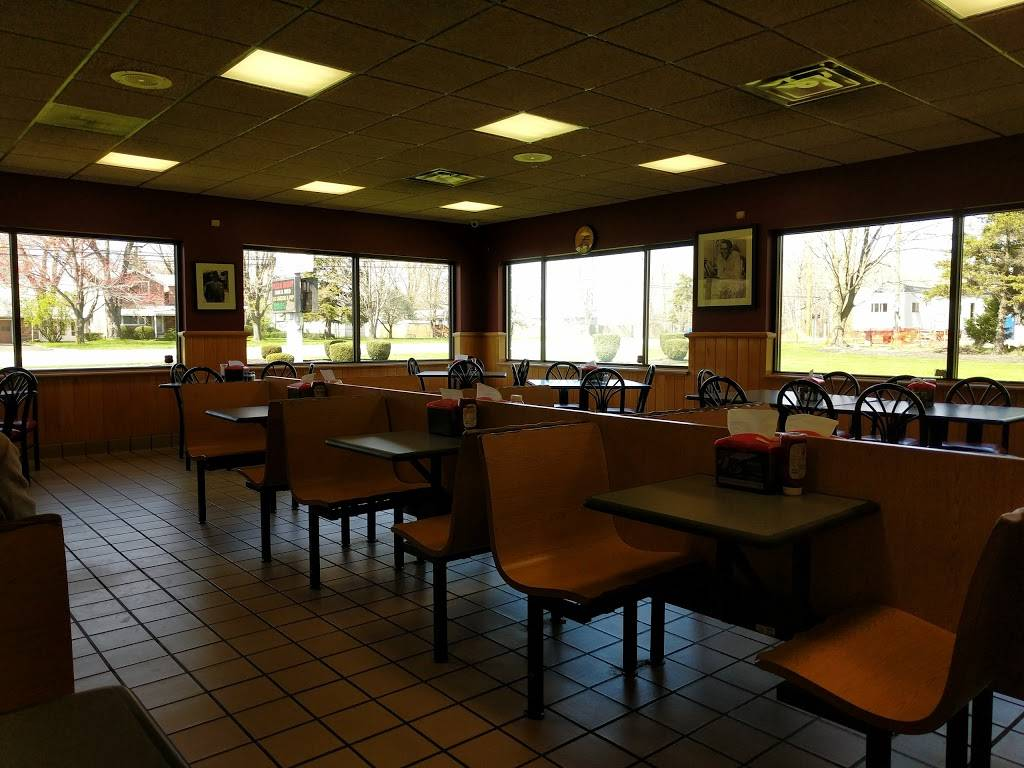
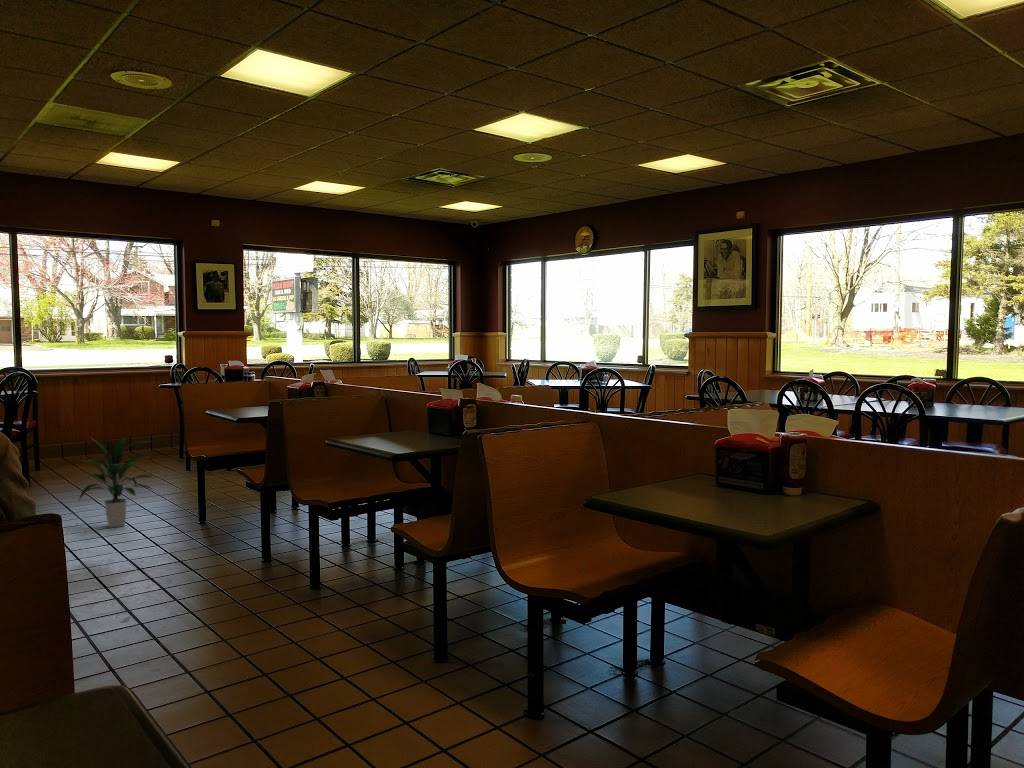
+ indoor plant (116, 479)
